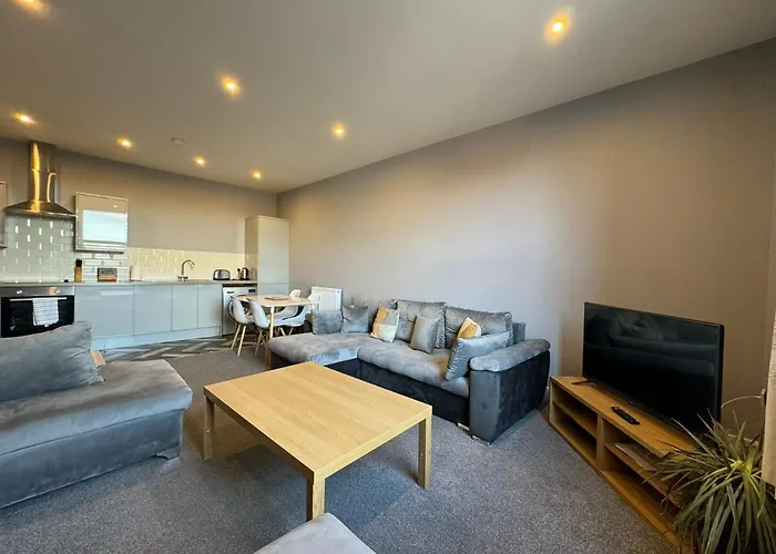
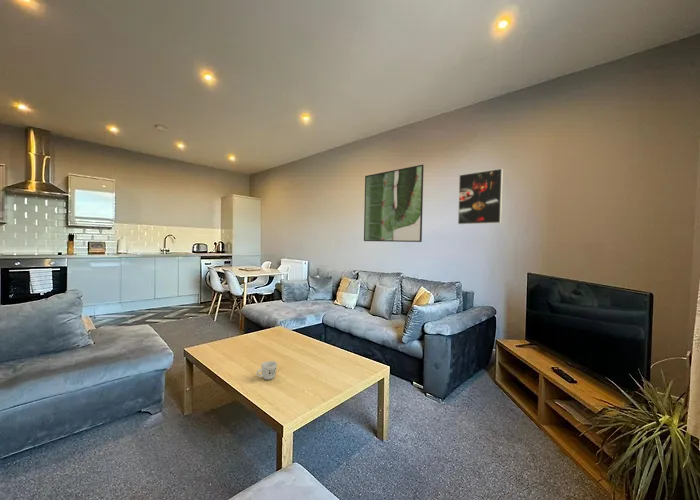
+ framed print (479, 197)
+ mug (266, 371)
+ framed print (391, 206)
